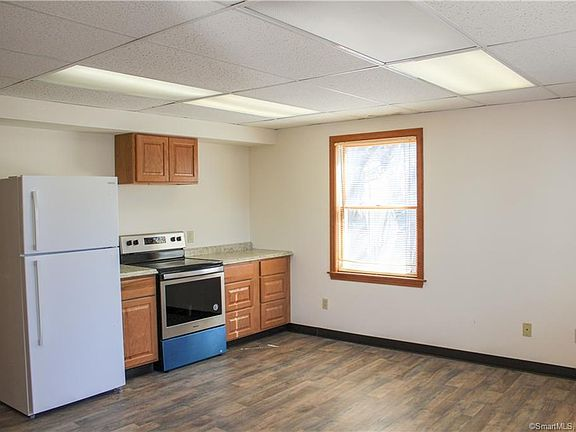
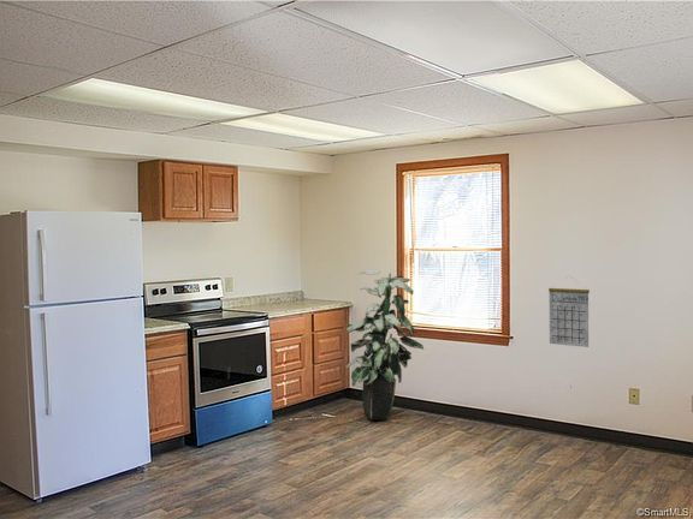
+ indoor plant (379, 344)
+ calendar (568, 310)
